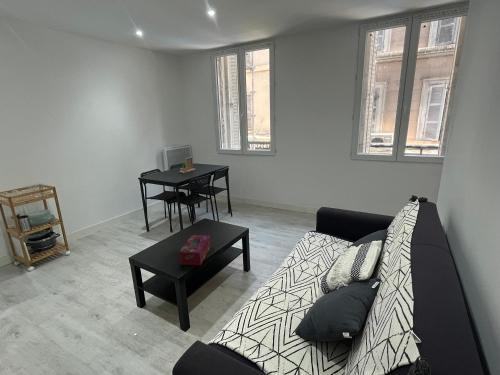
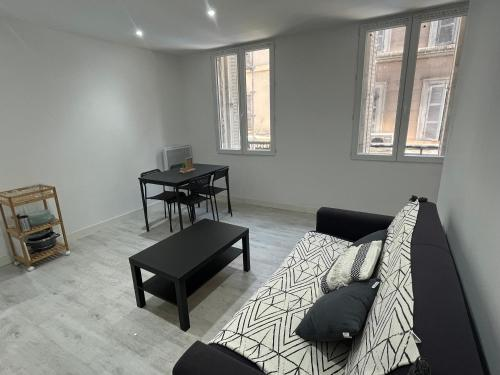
- tissue box (195, 249)
